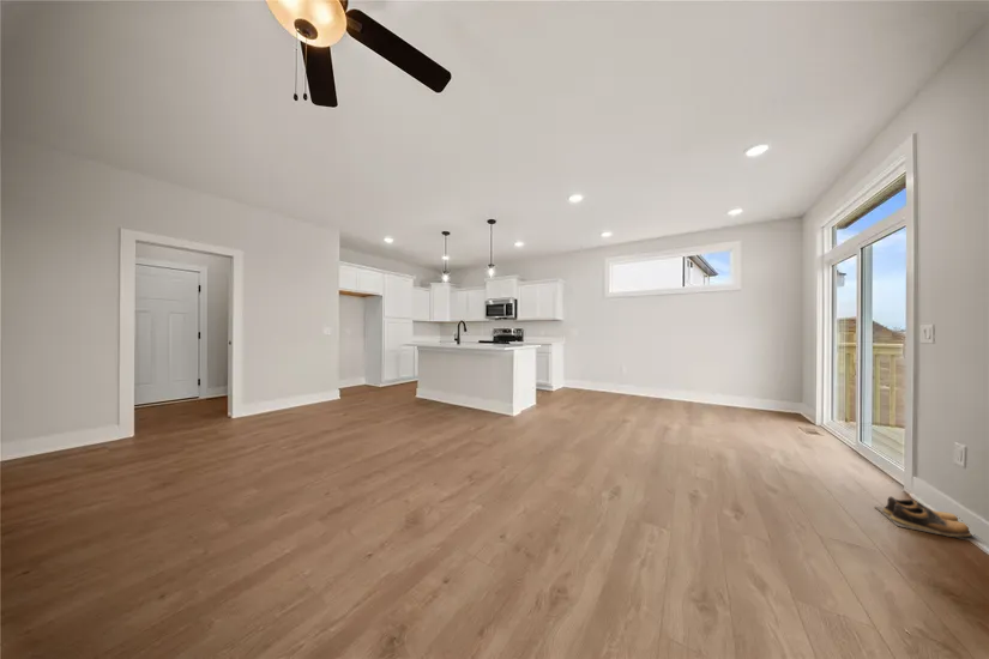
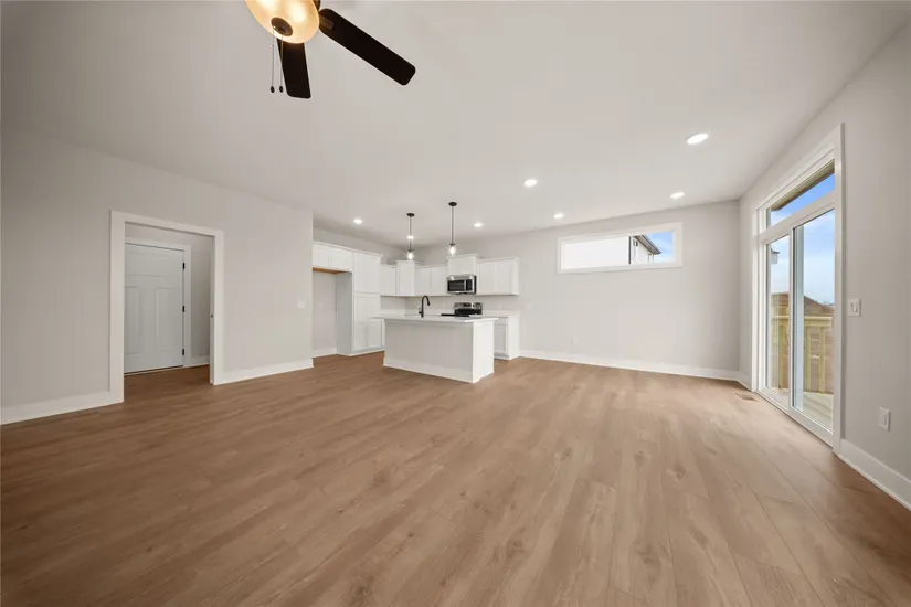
- shoes (923, 513)
